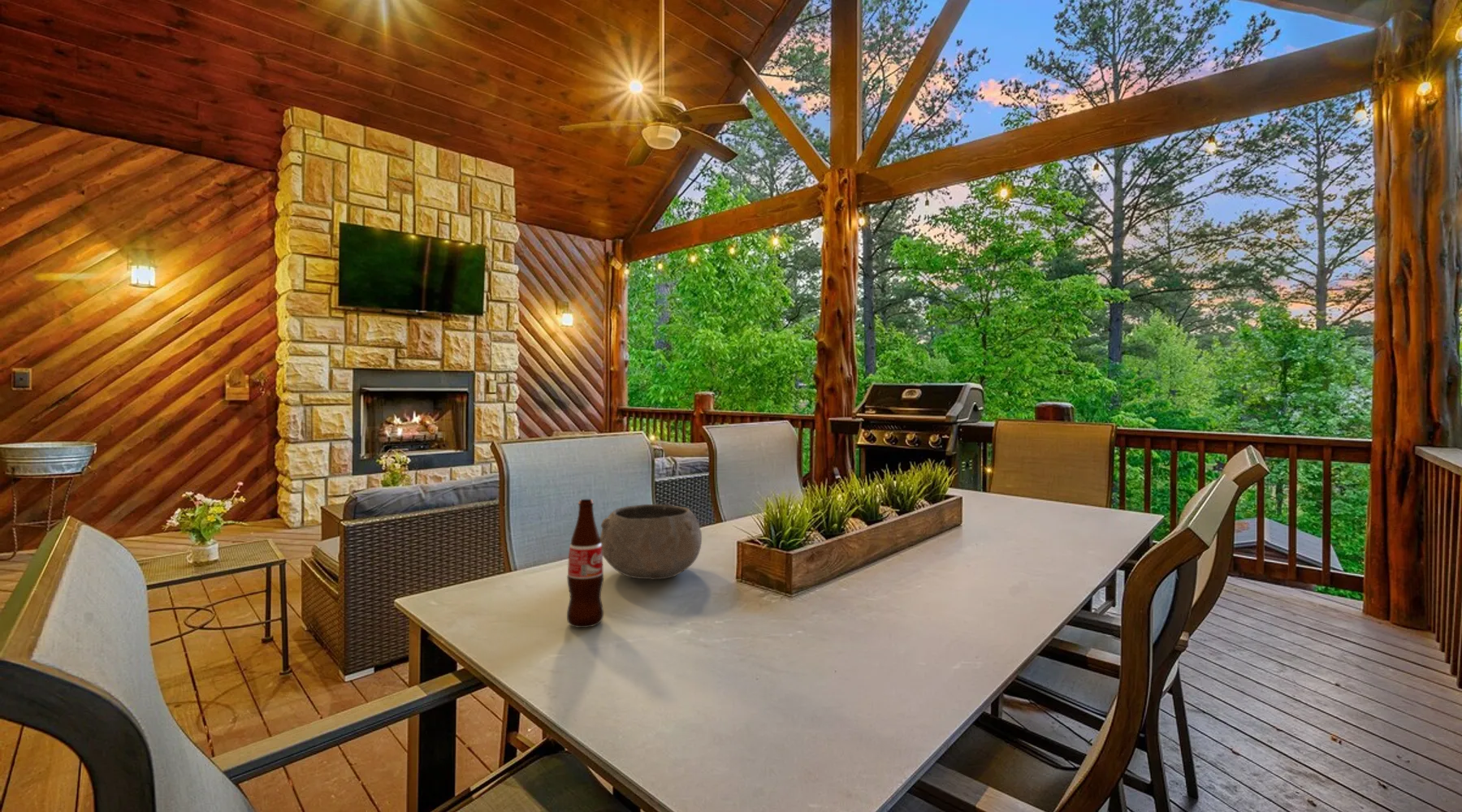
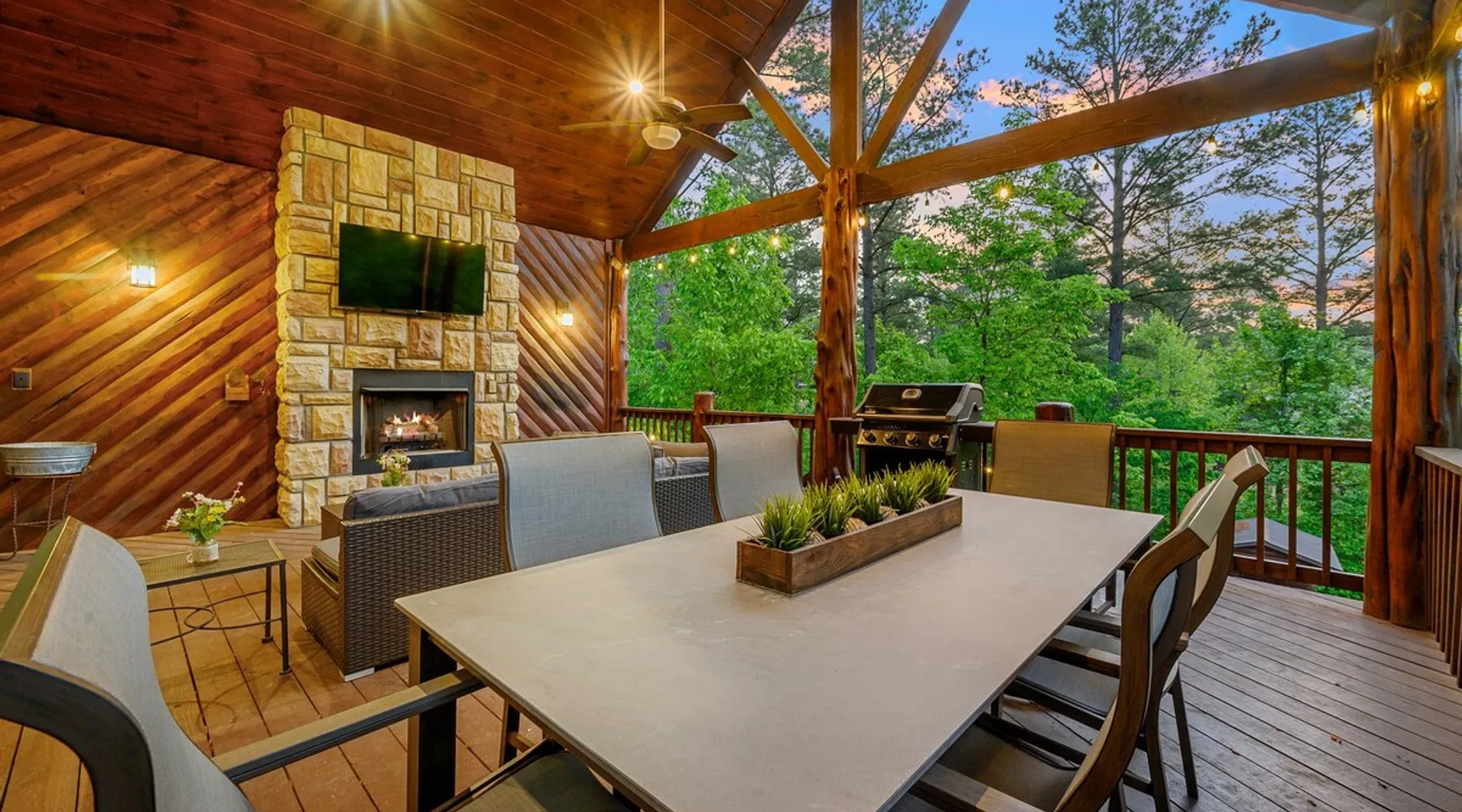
- bowl (651, 542)
- bottle (585, 561)
